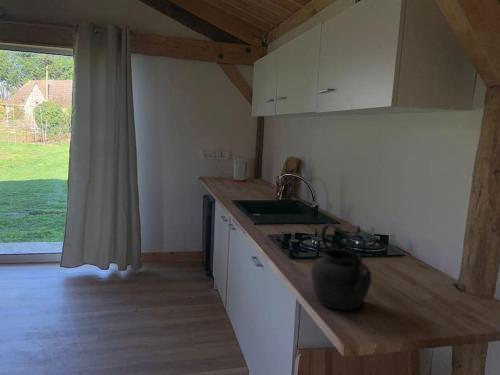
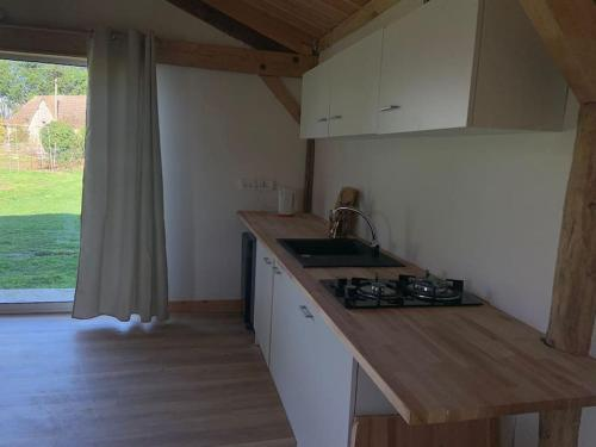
- kettle (343, 266)
